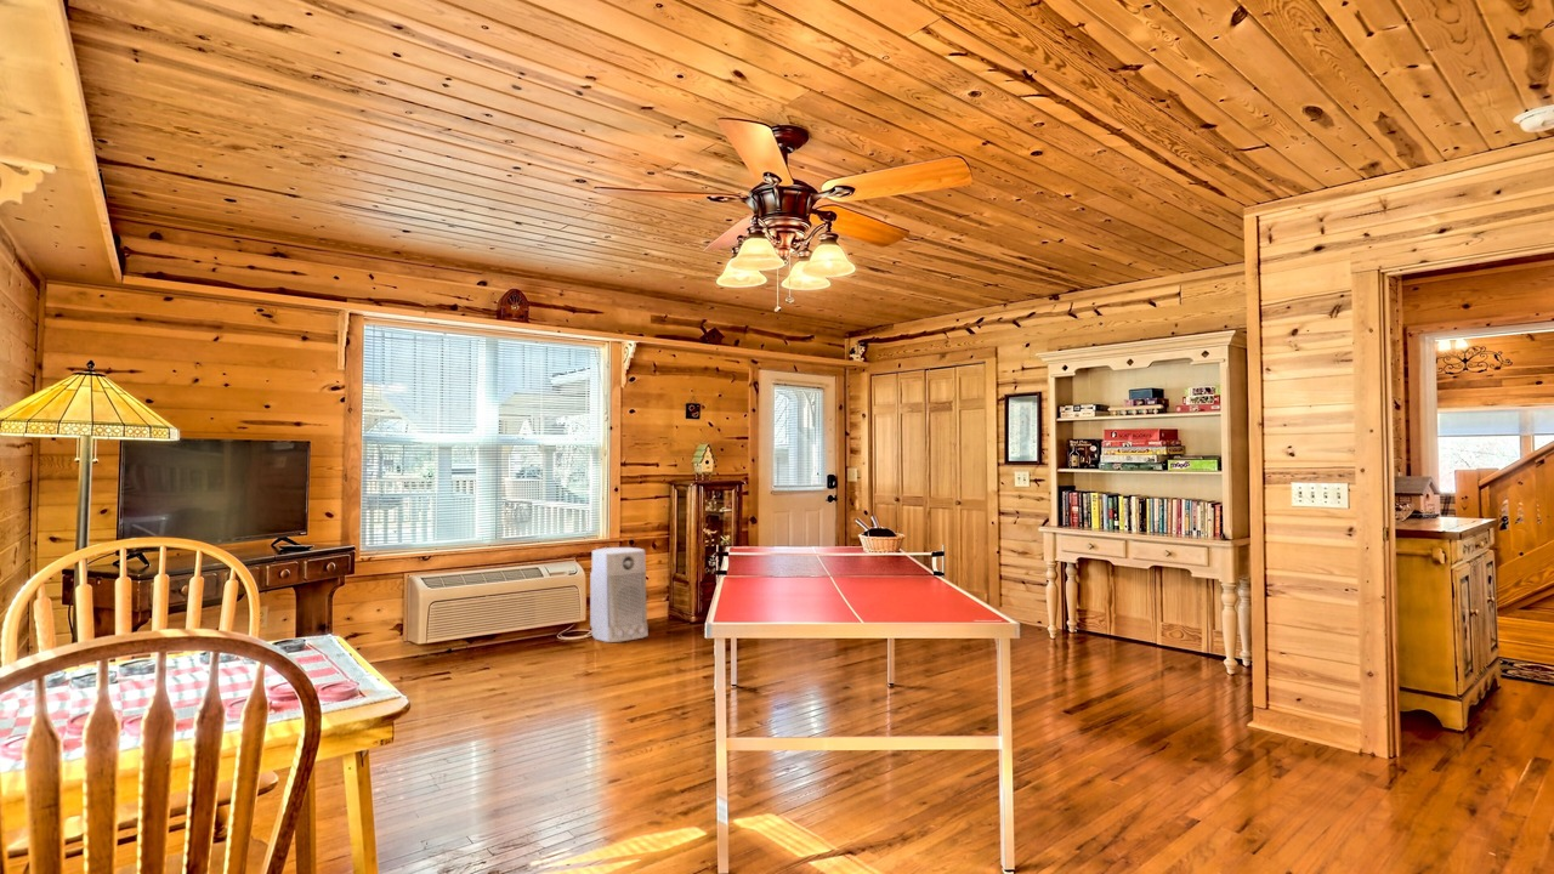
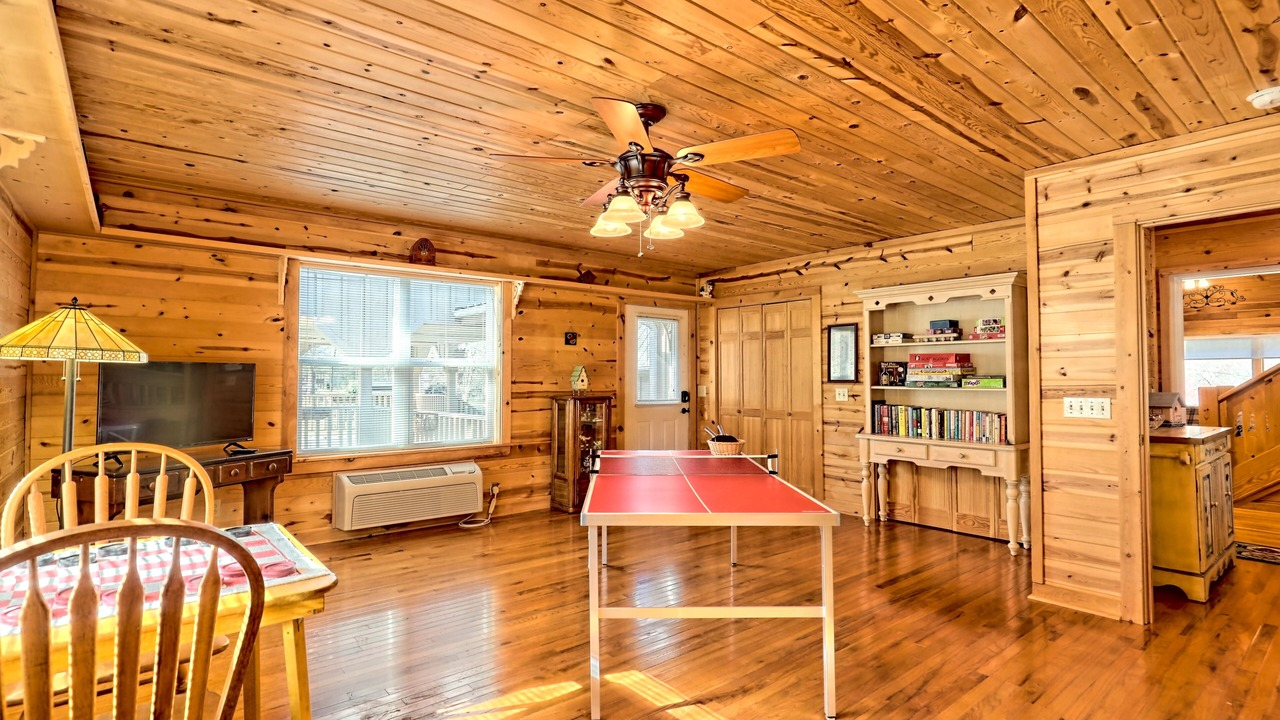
- air purifier (617, 592)
